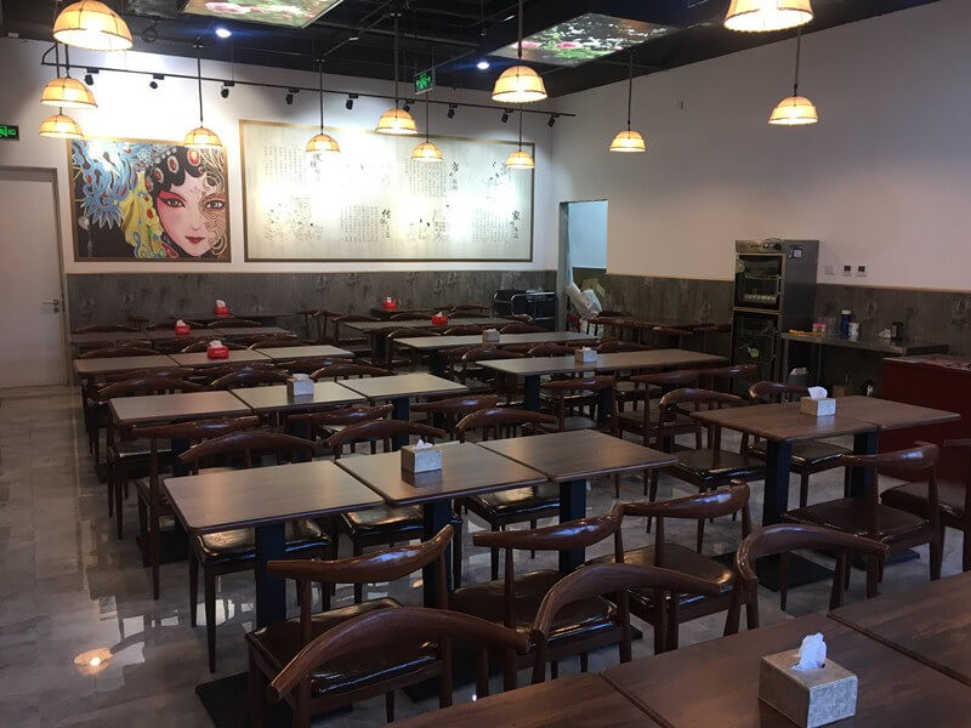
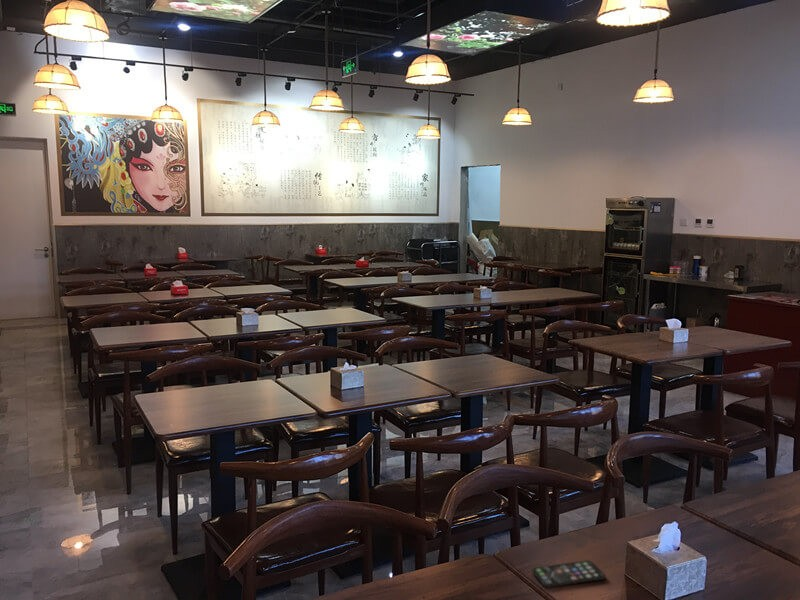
+ smartphone (568, 573)
